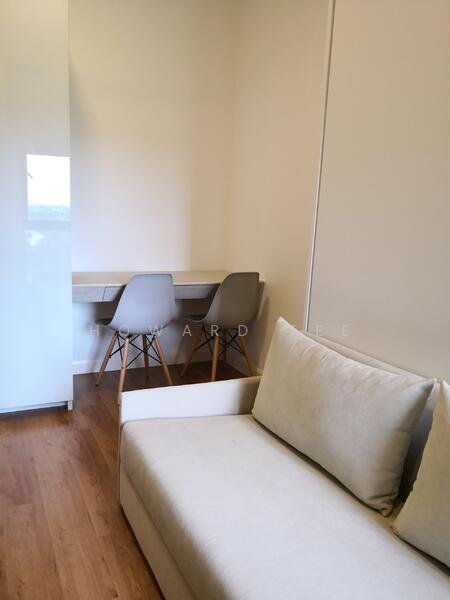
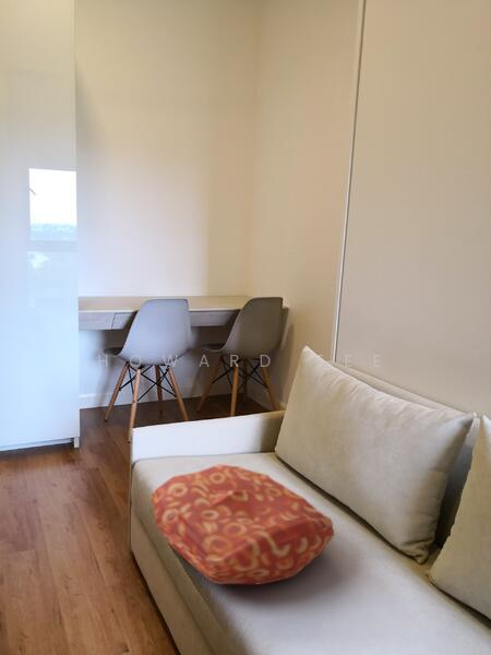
+ cushion (237, 515)
